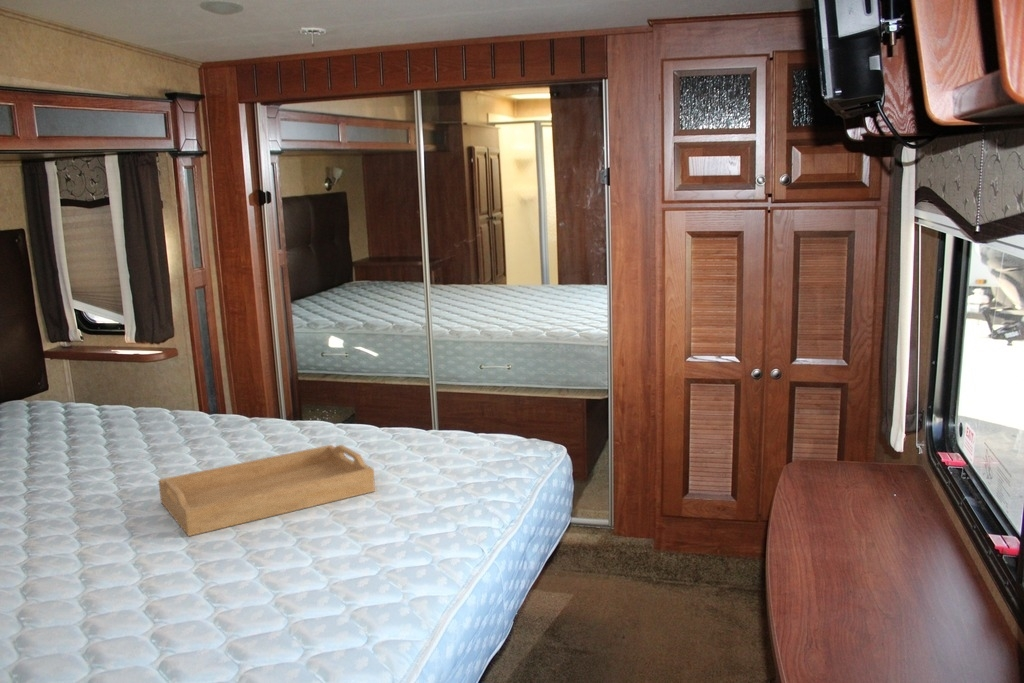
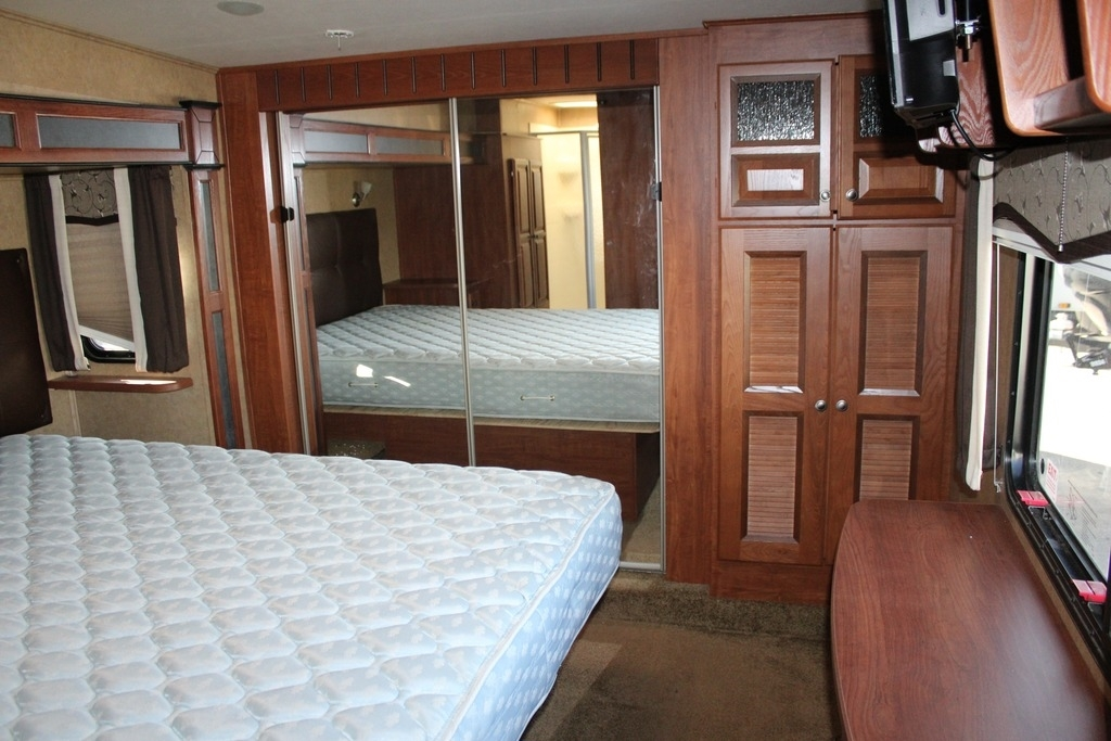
- serving tray (267, 482)
